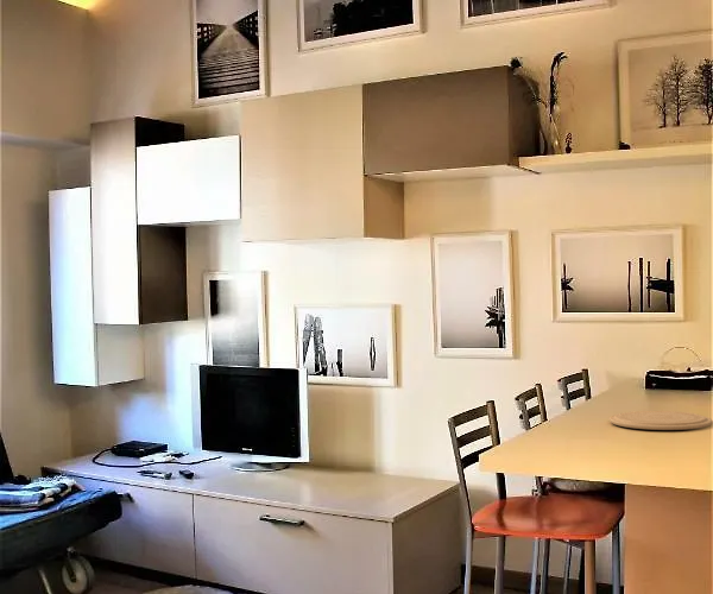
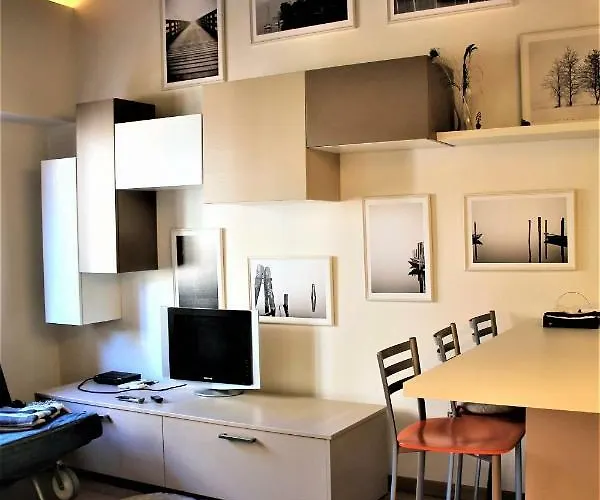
- plate (660, 419)
